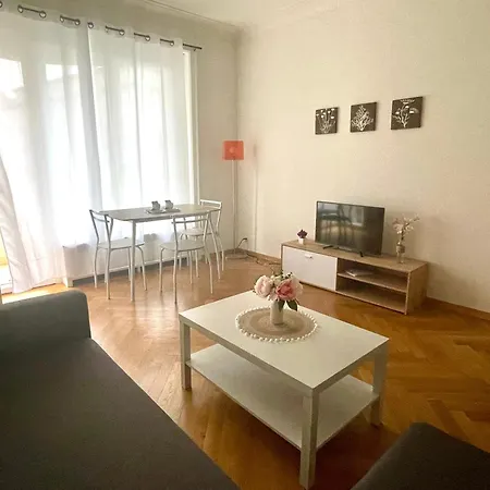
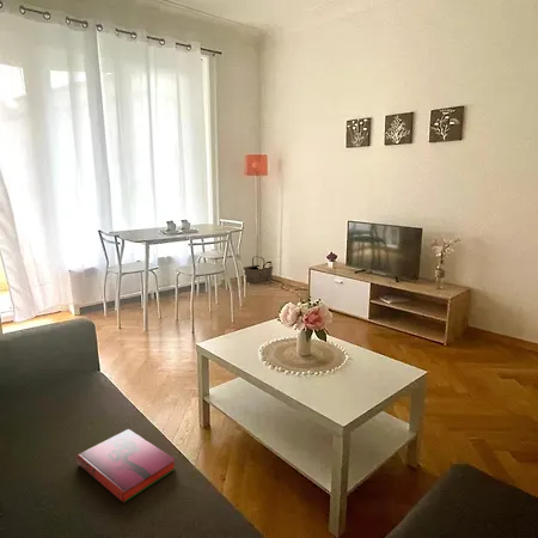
+ hardback book (126, 461)
+ basket (257, 268)
